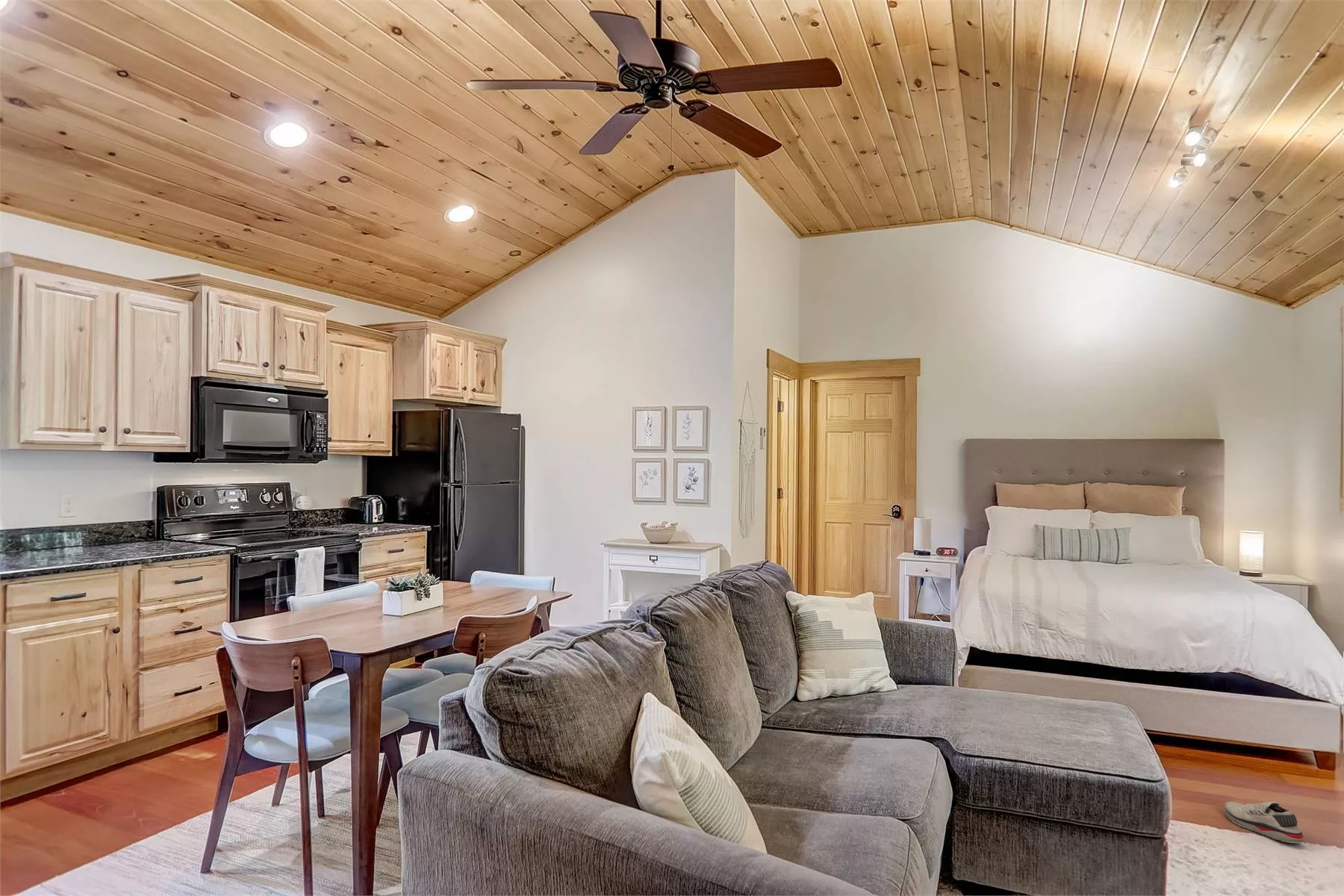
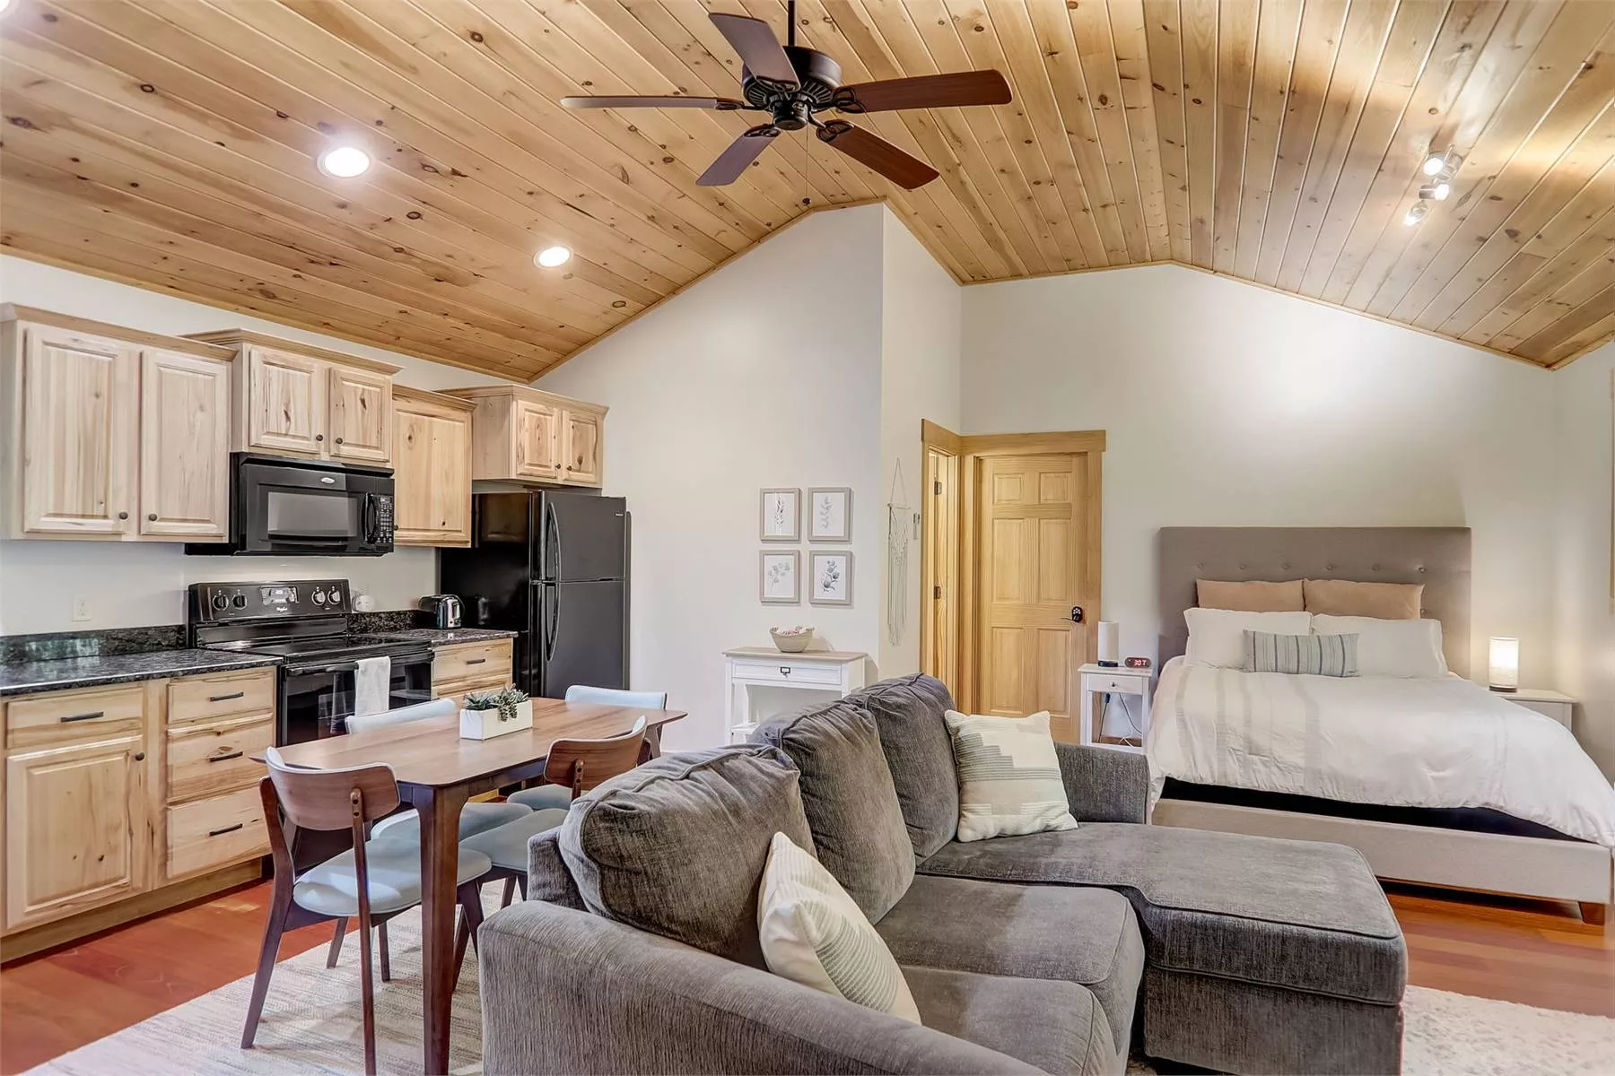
- shoe (1260, 813)
